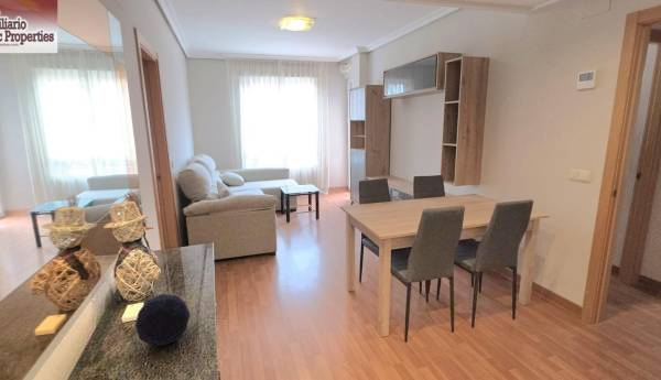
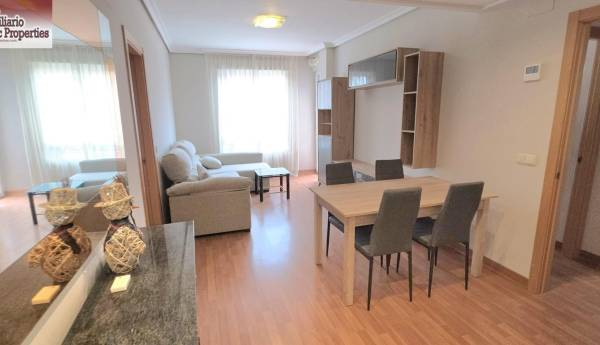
- decorative orb (163, 319)
